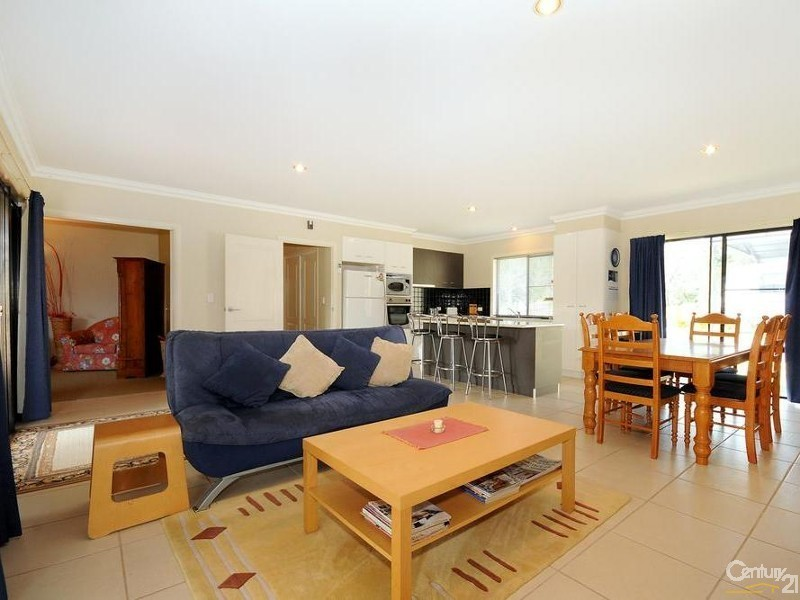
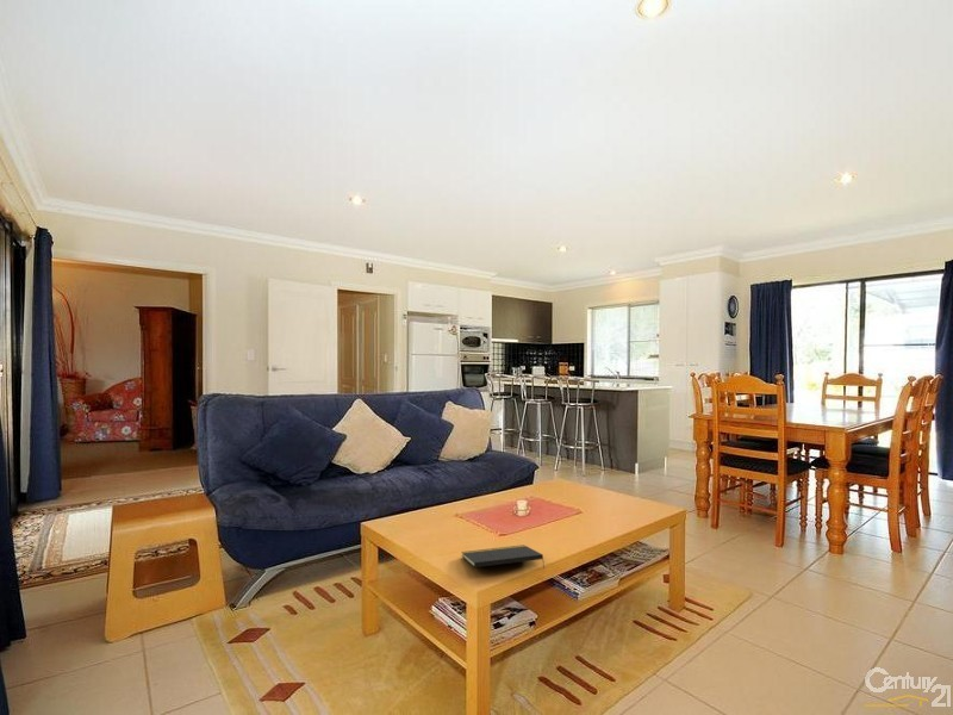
+ notepad (500, 555)
